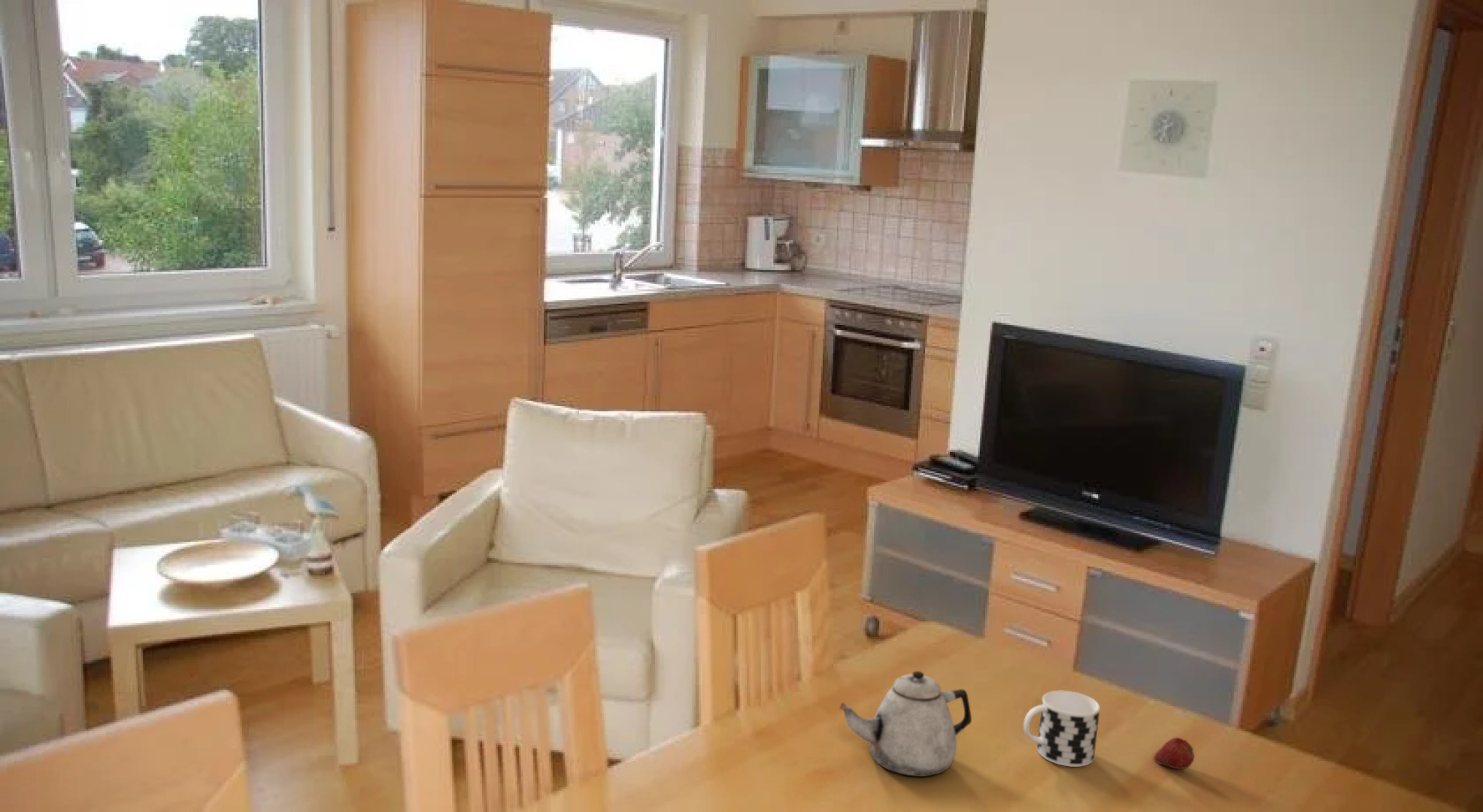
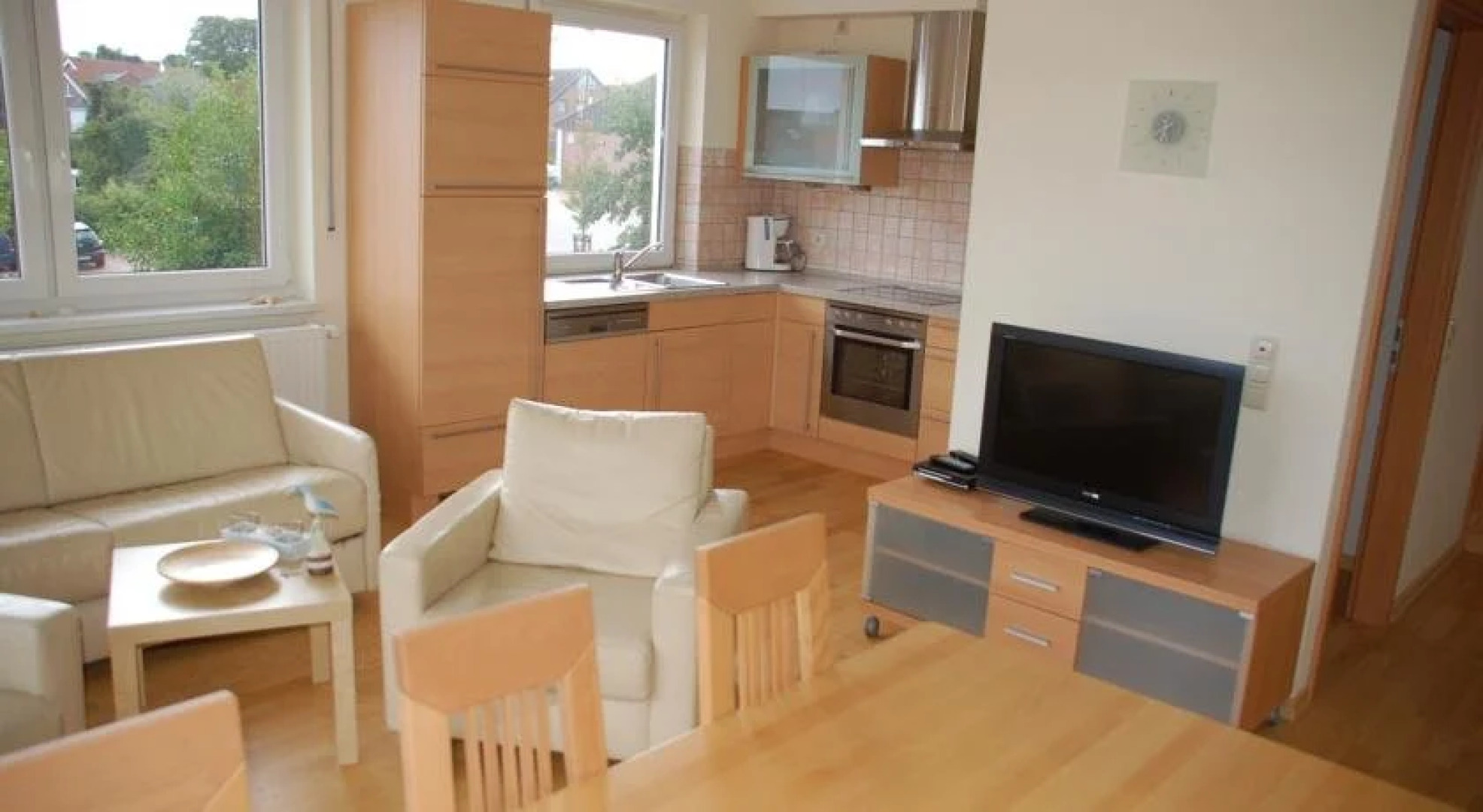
- cup (1059, 729)
- fruit (1174, 752)
- teapot (905, 717)
